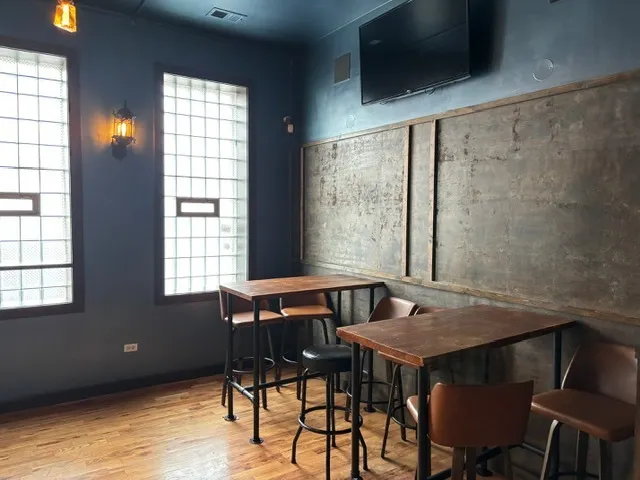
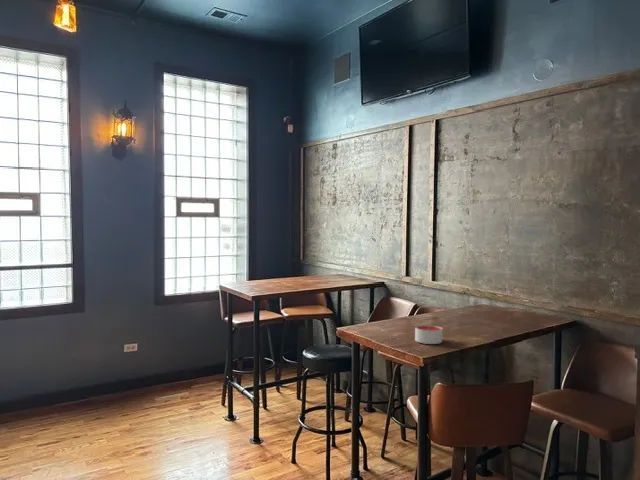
+ candle (428, 333)
